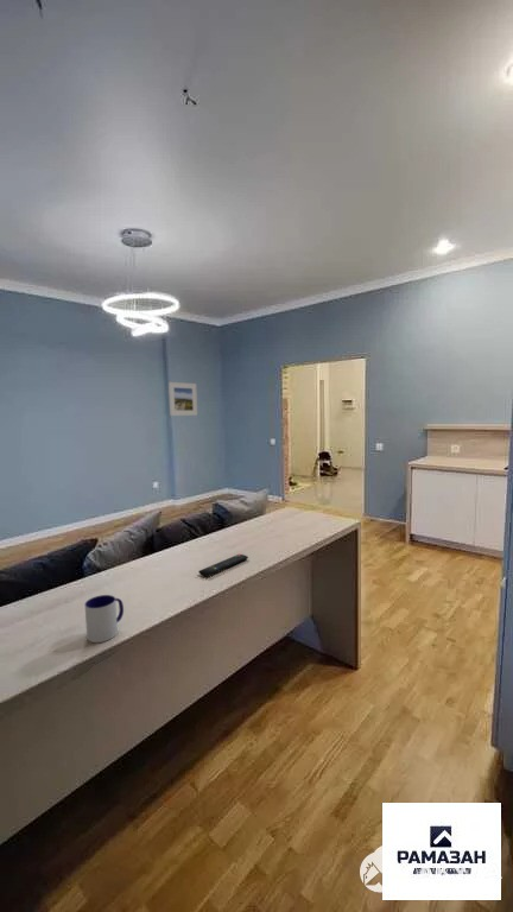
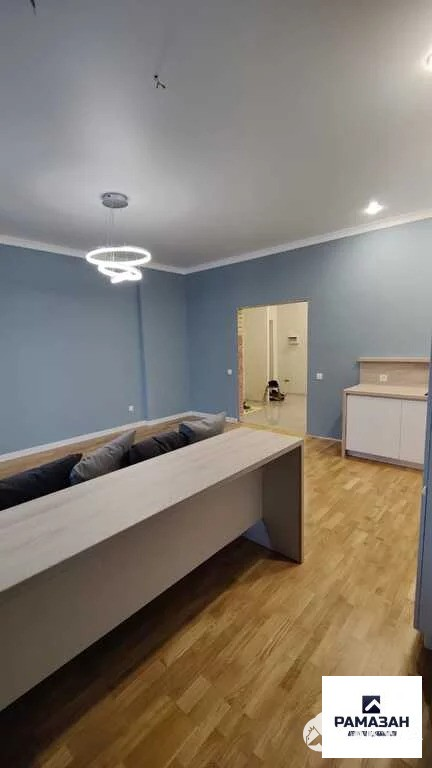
- mug (106, 615)
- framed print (183, 399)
- remote control (224, 564)
